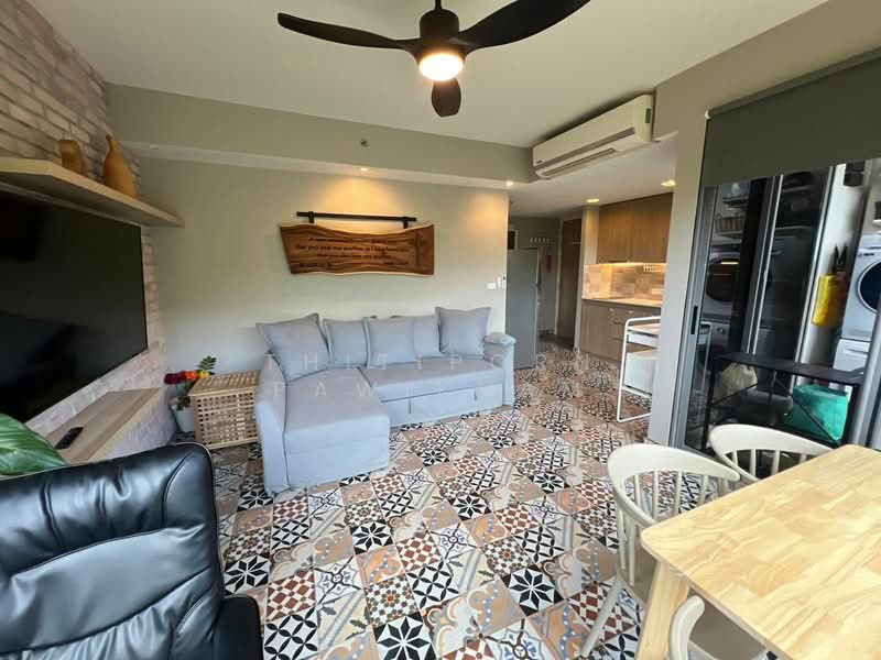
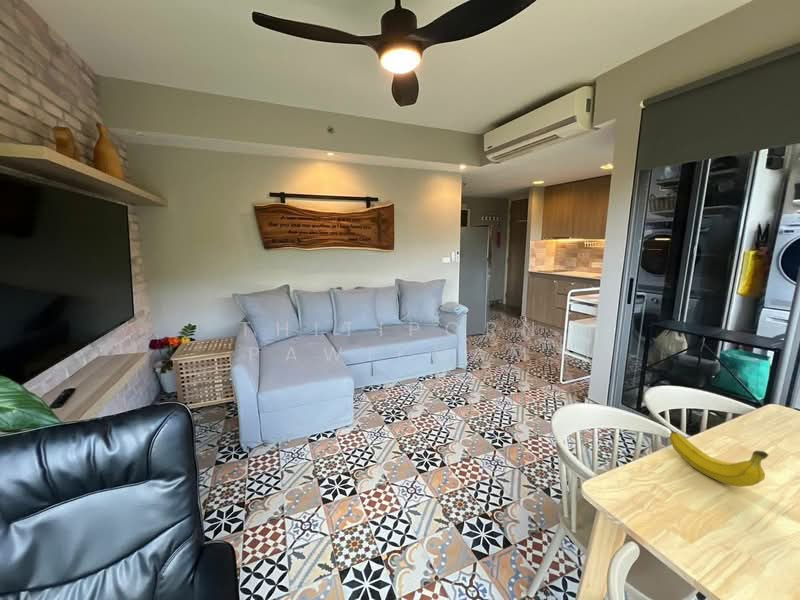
+ fruit (709, 456)
